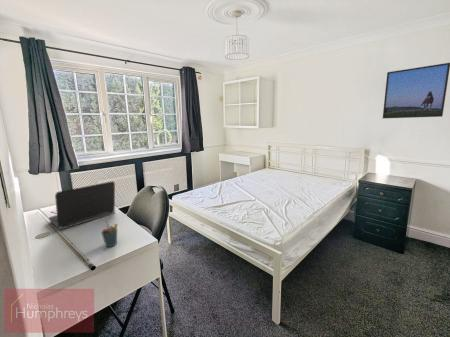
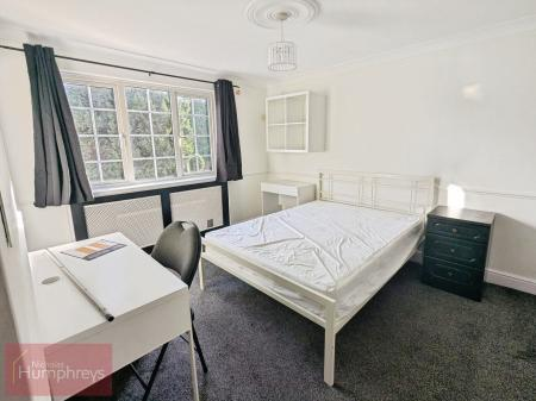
- laptop computer (81, 200)
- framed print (413, 93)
- pen holder (110, 234)
